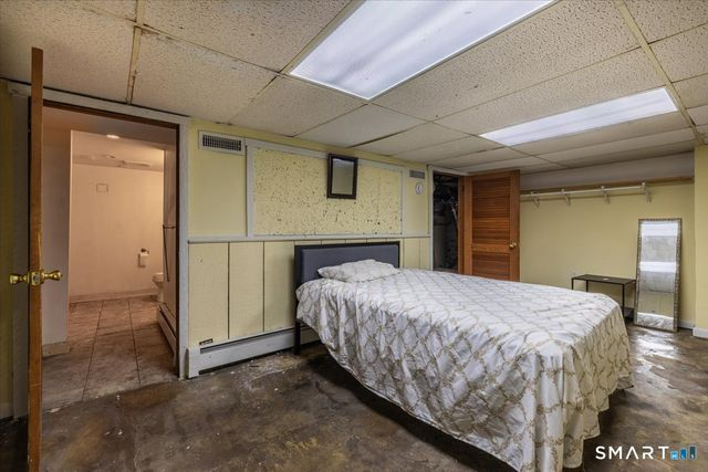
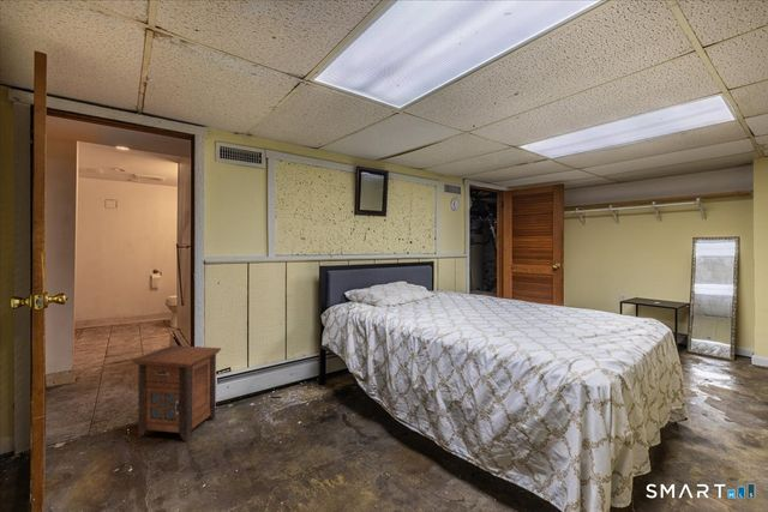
+ nightstand (179, 390)
